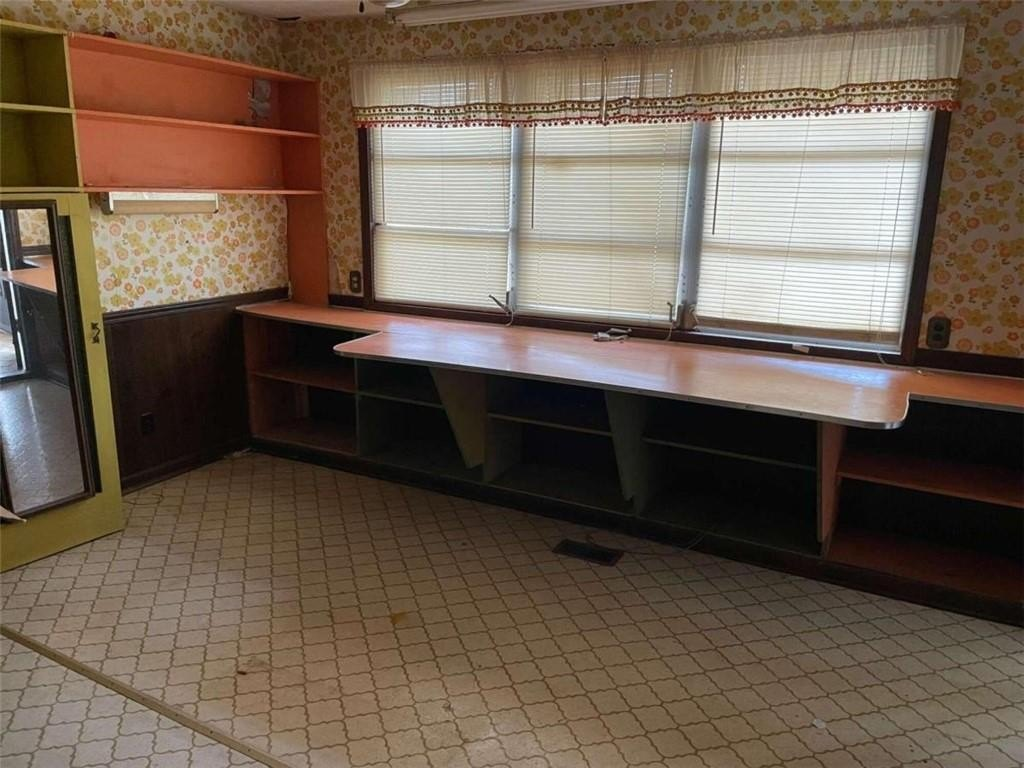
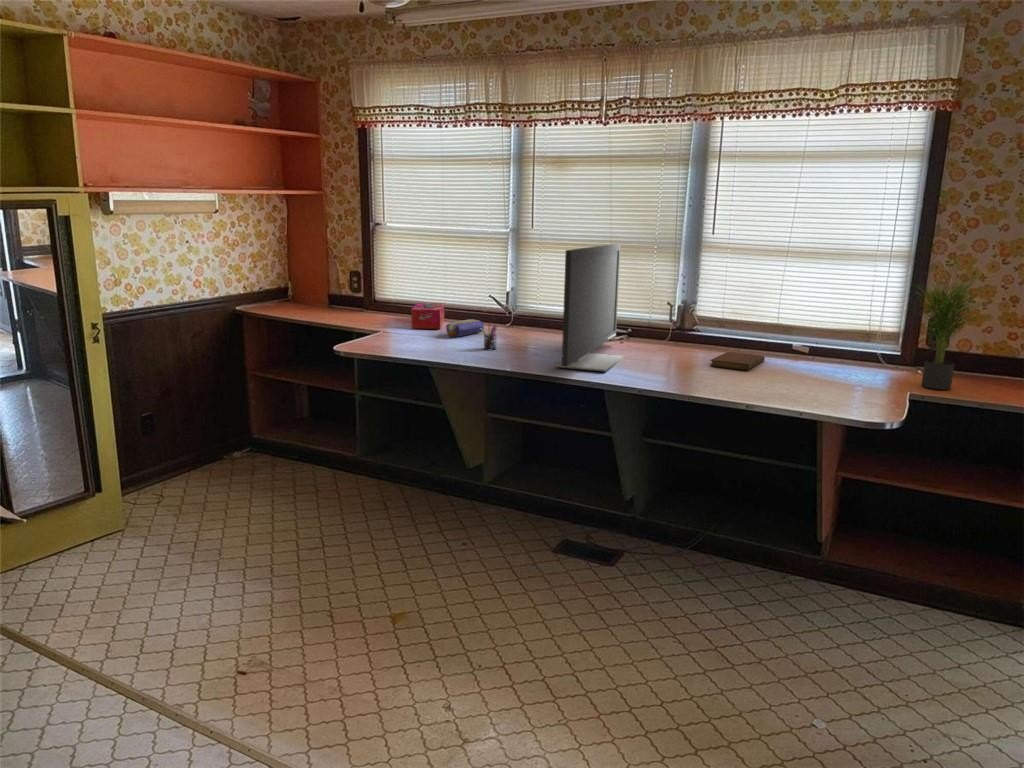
+ pencil case (465, 327)
+ tissue box (428, 315)
+ pen holder (488, 336)
+ notebook (737, 360)
+ potted plant (944, 322)
+ monitor (592, 305)
